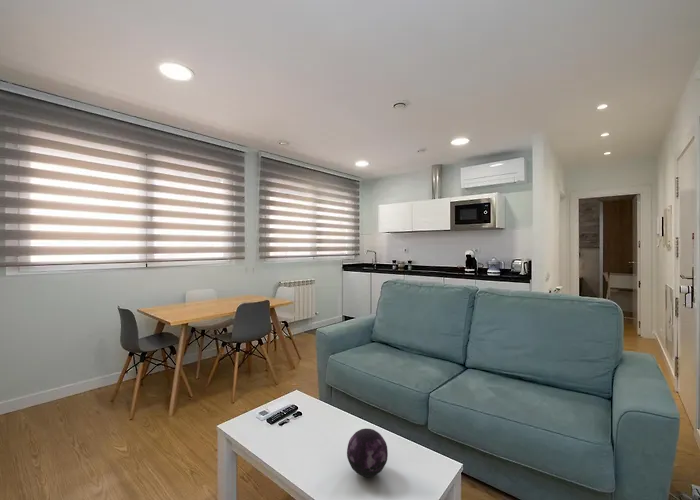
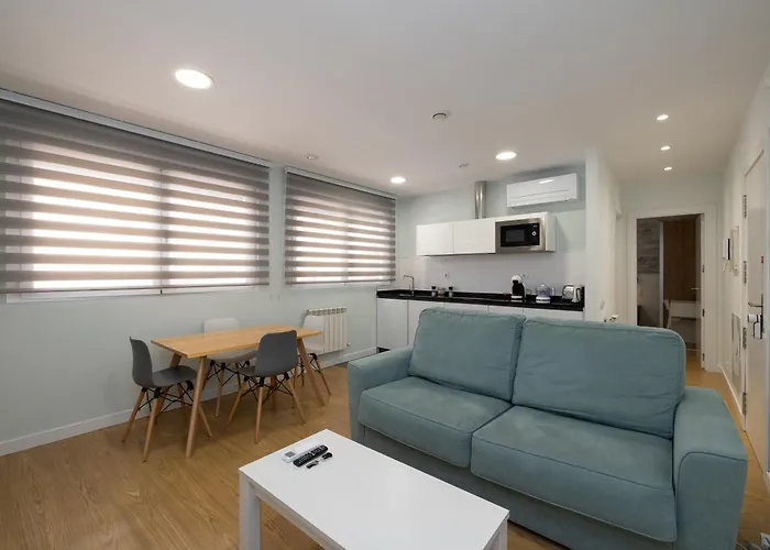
- decorative orb (367, 451)
